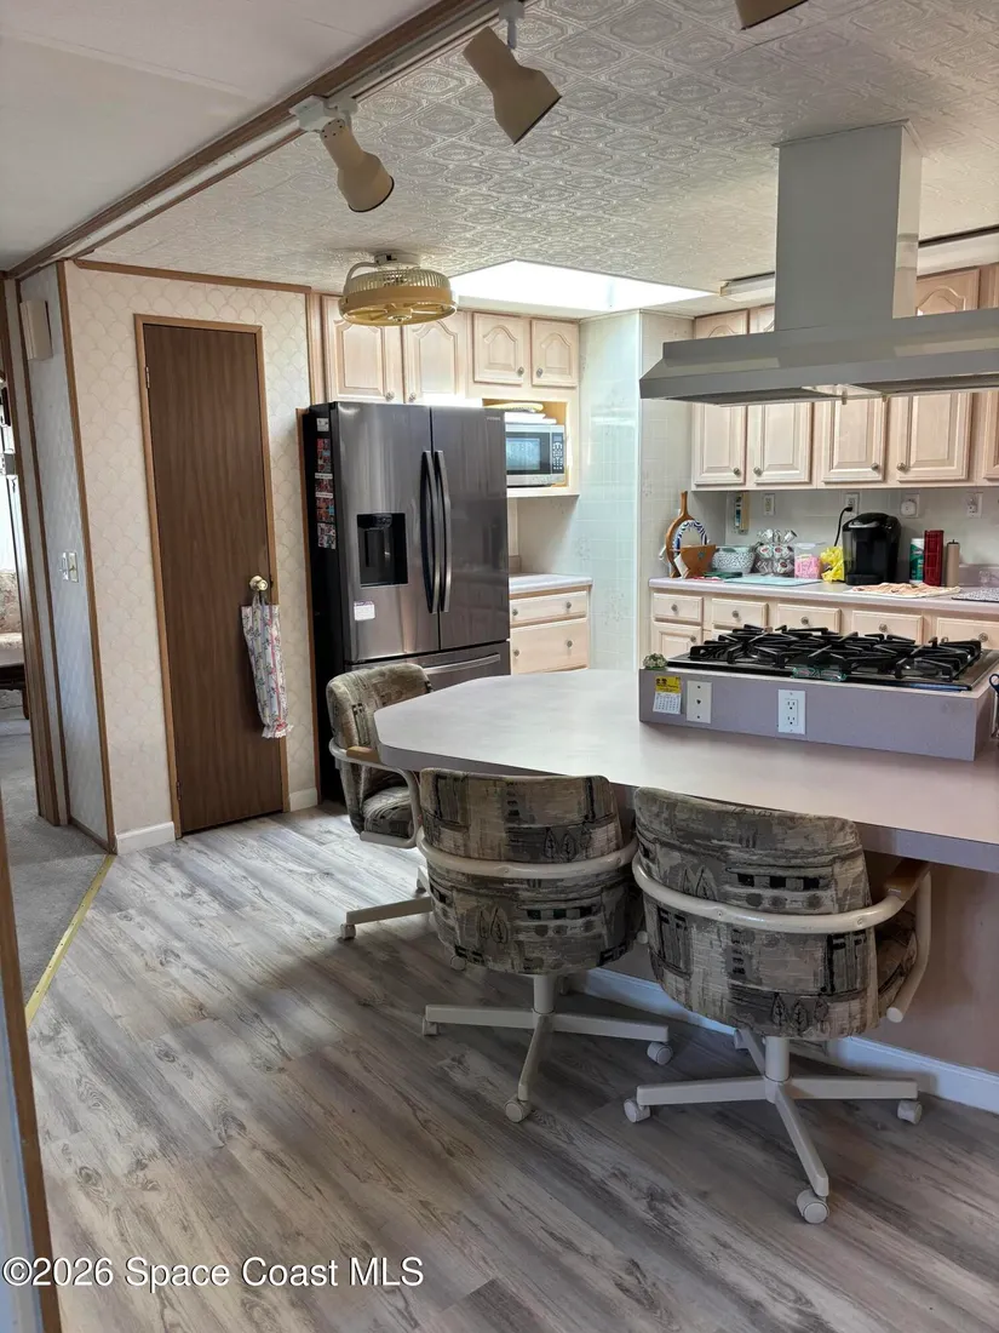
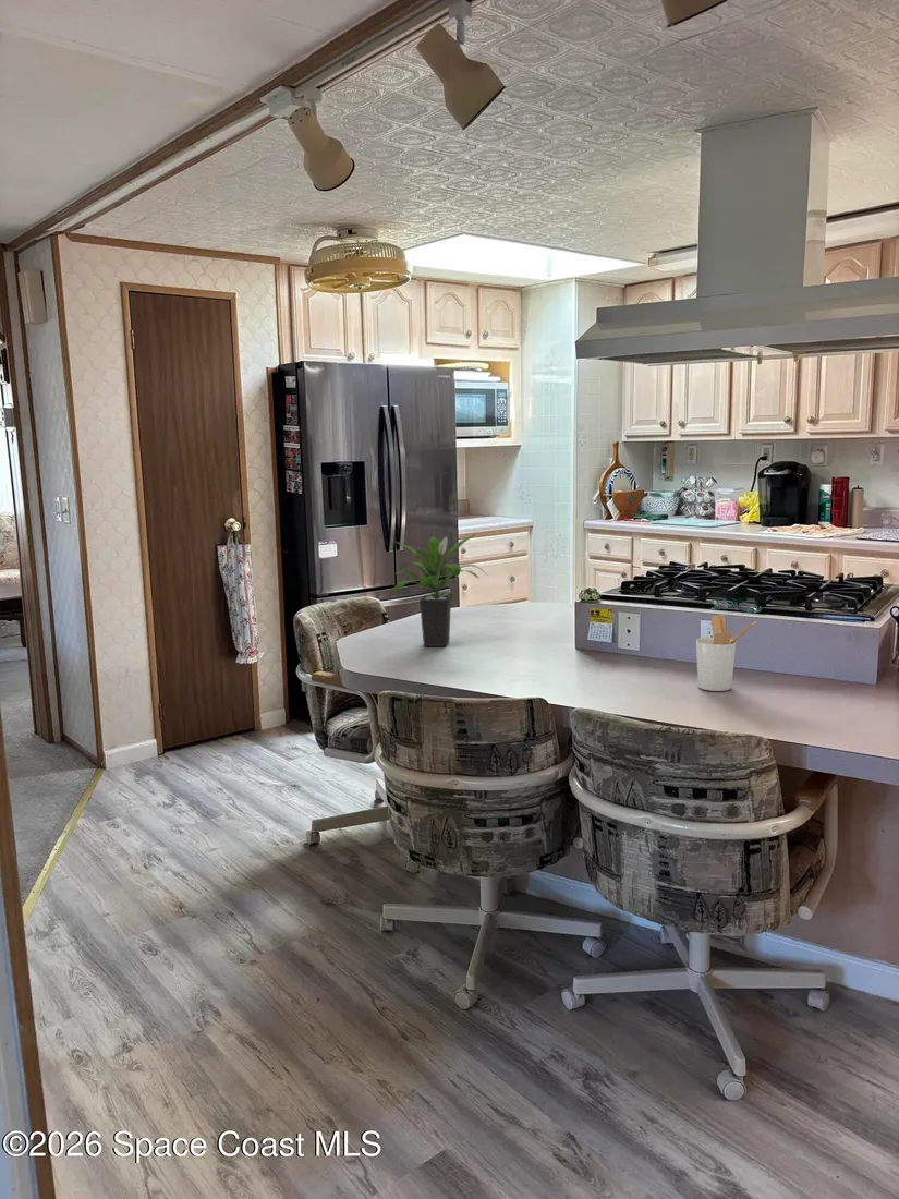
+ utensil holder (726, 653)
+ potted plant (435, 591)
